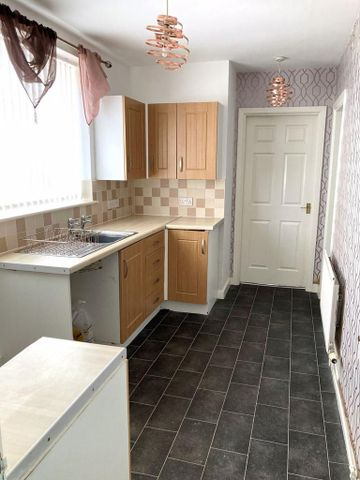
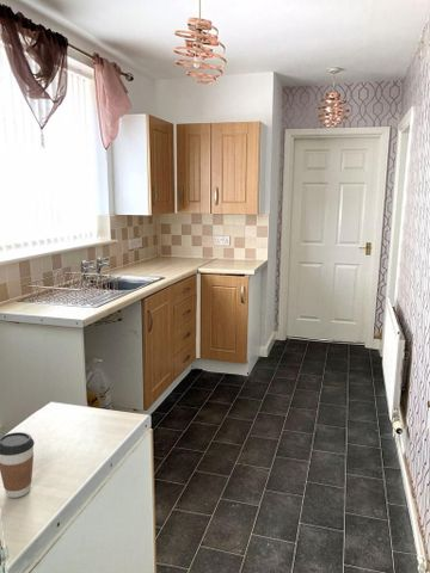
+ coffee cup (16, 464)
